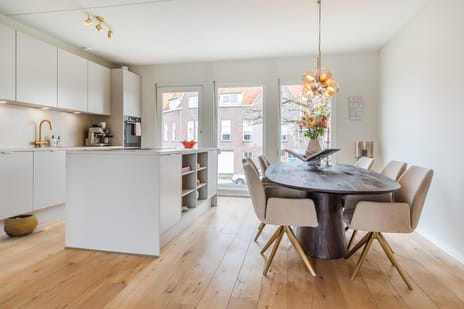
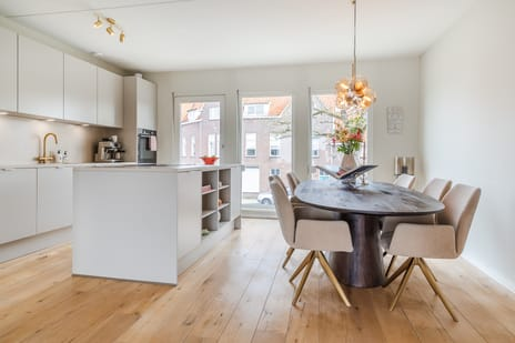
- clay pot (20, 224)
